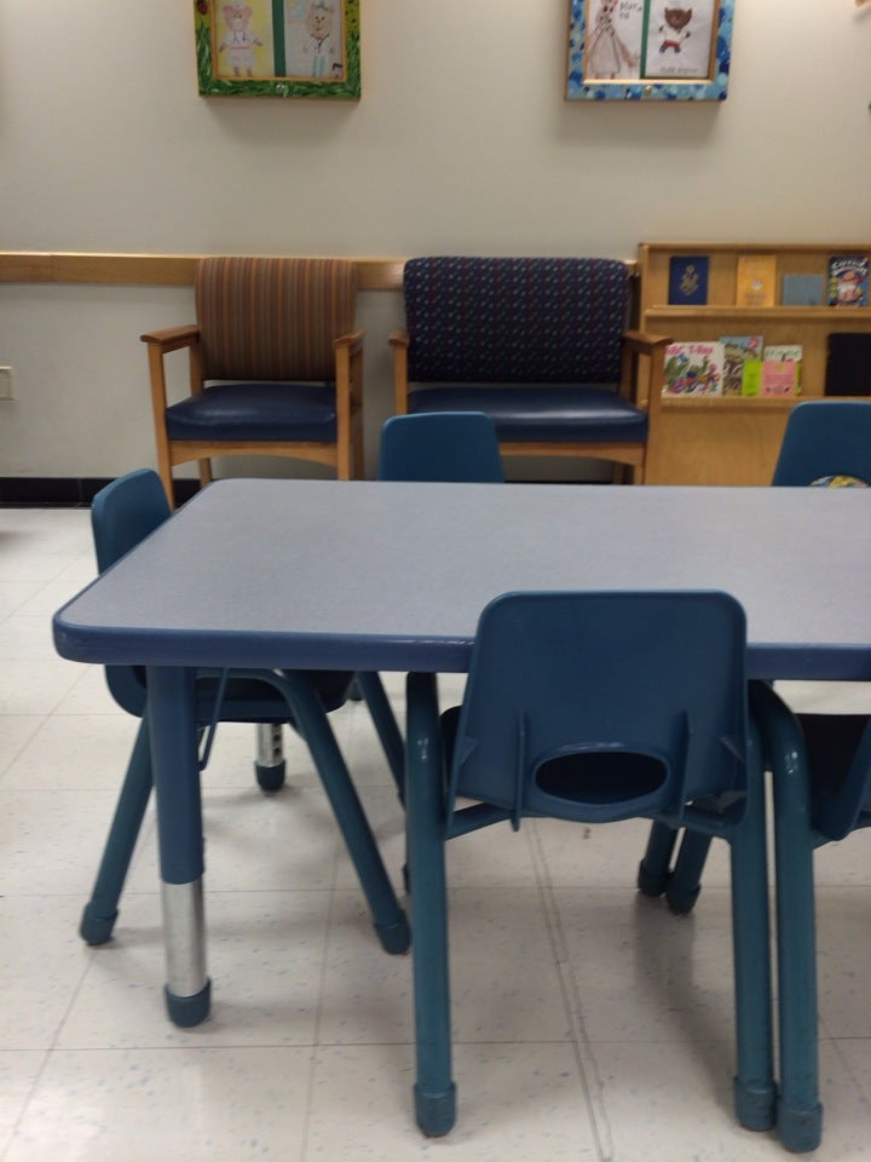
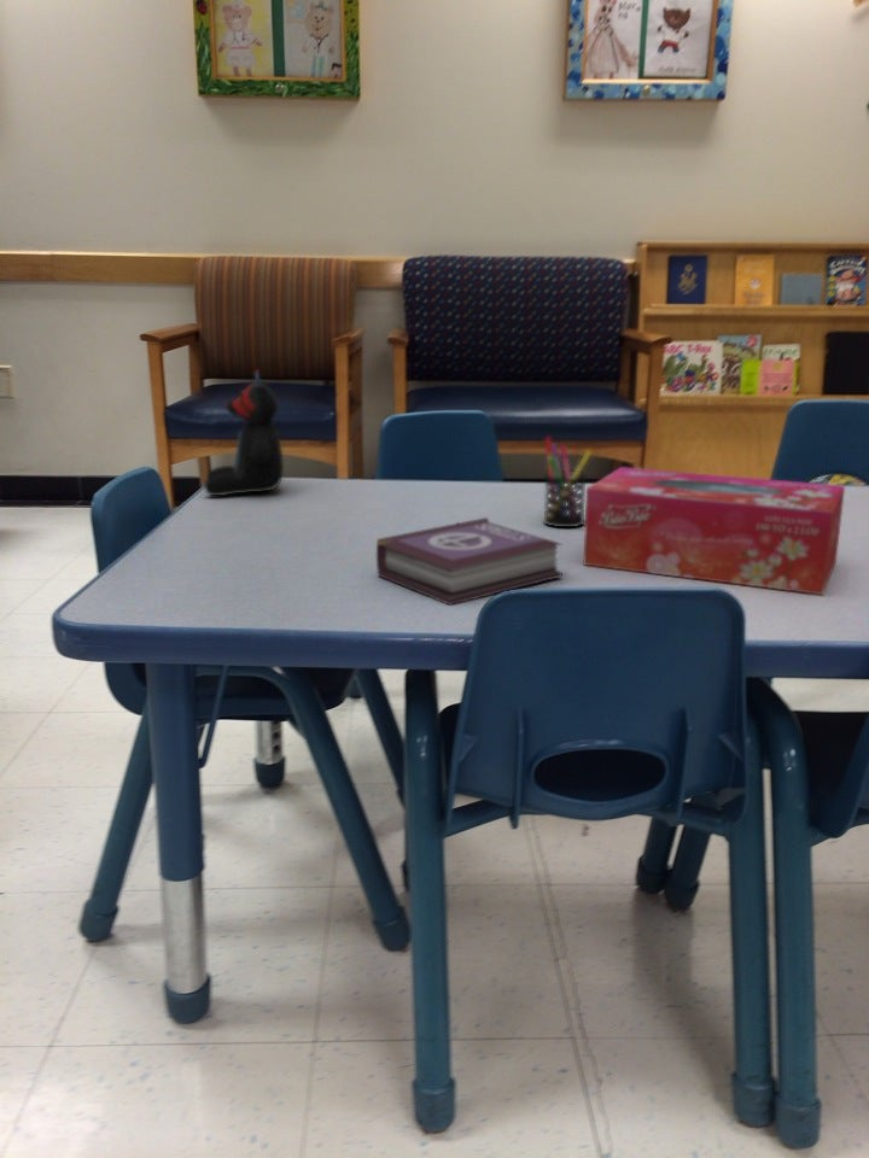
+ tissue box (712, 525)
+ pen holder (560, 481)
+ book (468, 556)
+ teddy bear (241, 432)
